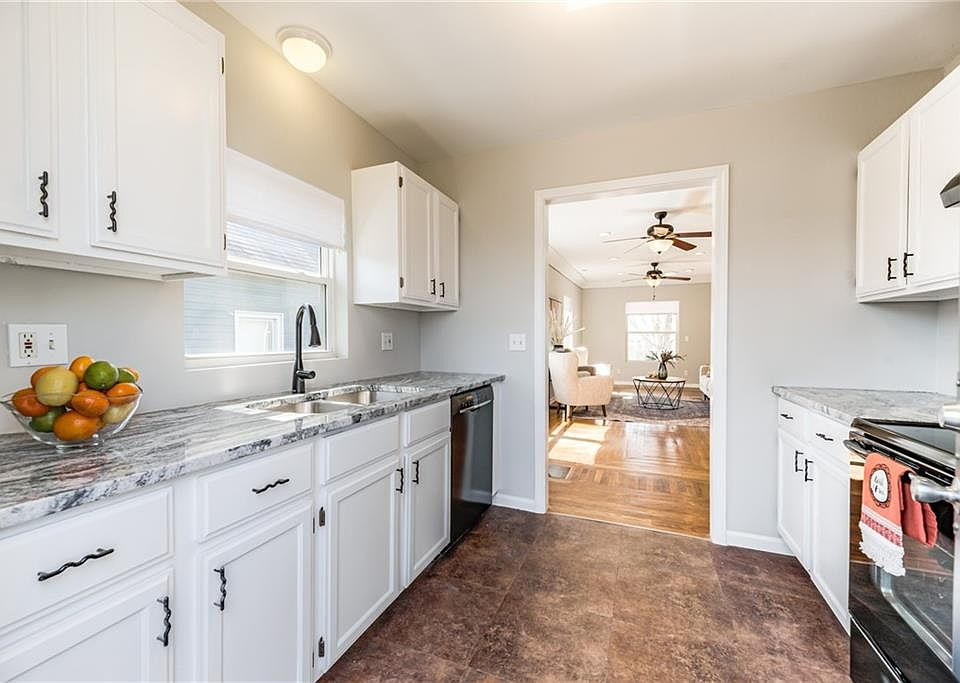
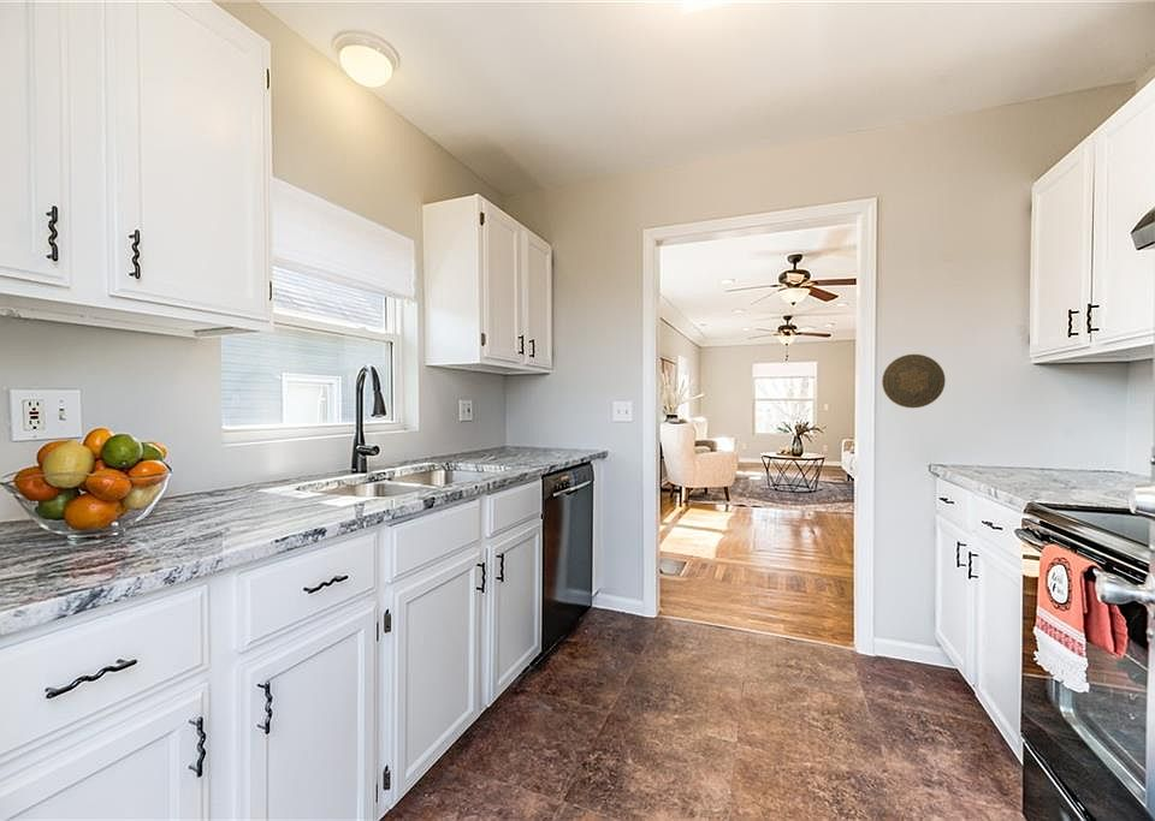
+ decorative plate (913, 380)
